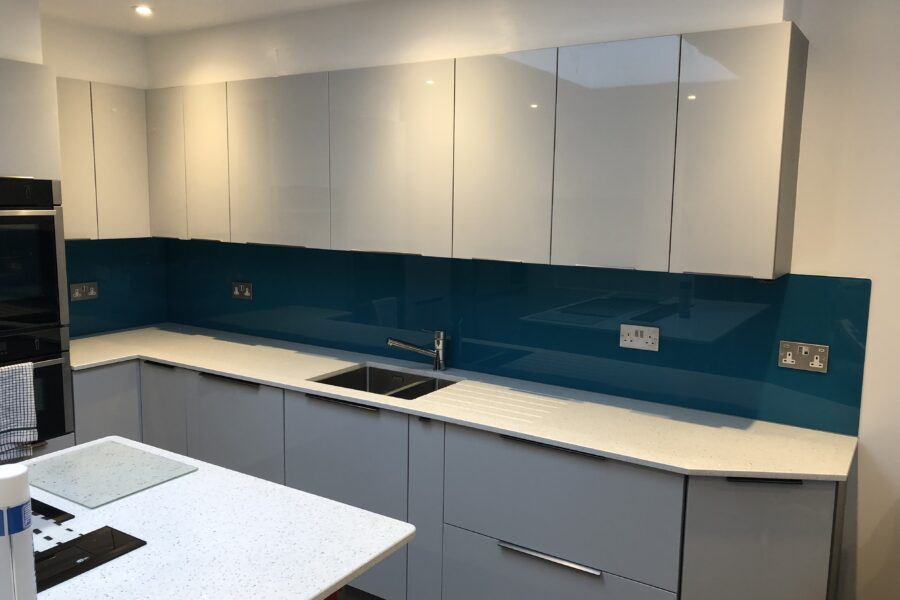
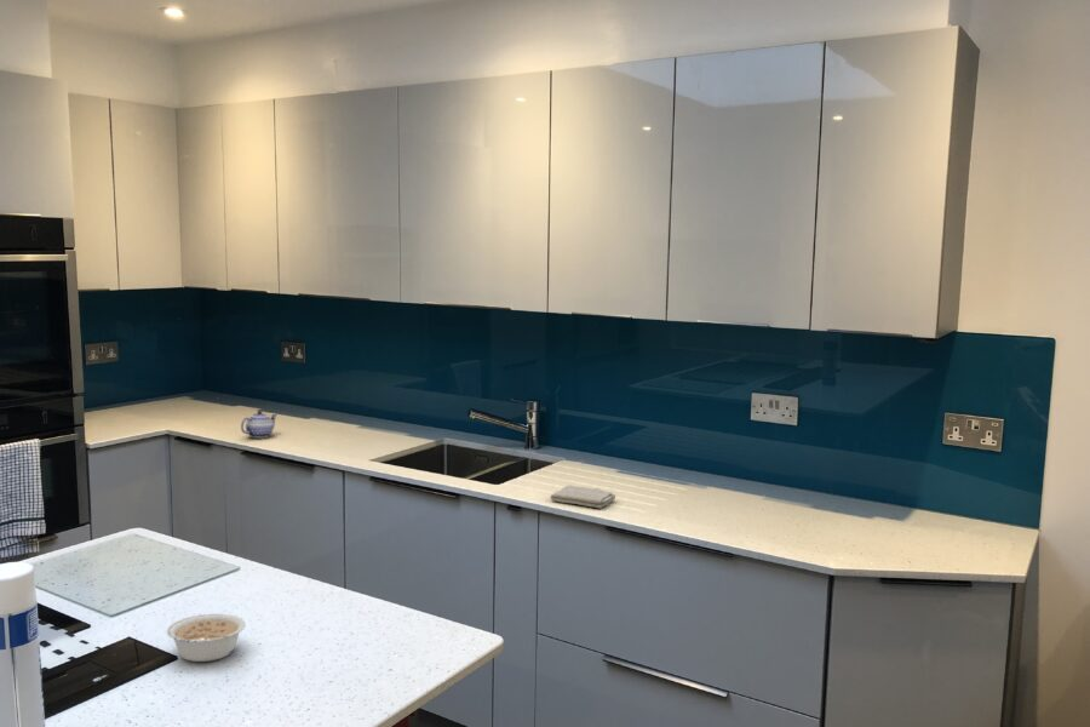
+ teapot (259, 423)
+ legume (210, 636)
+ washcloth (583, 496)
